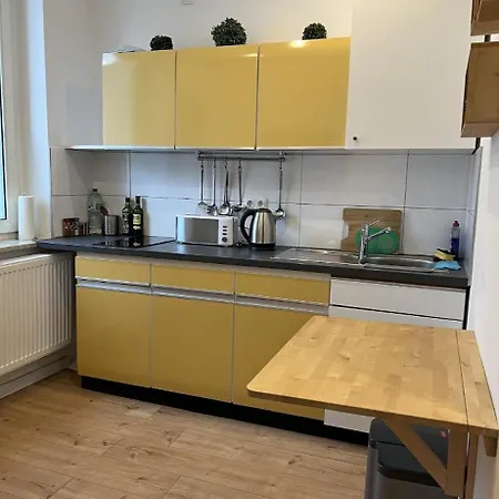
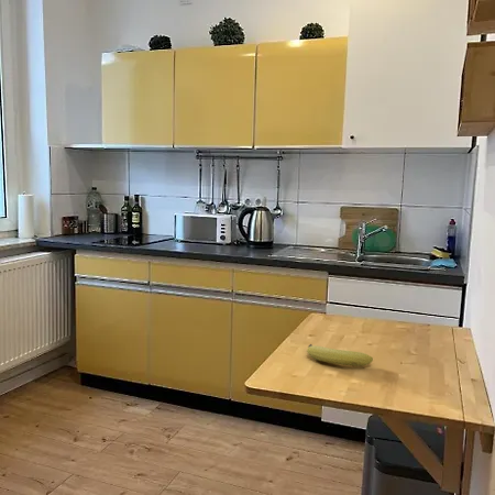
+ fruit (333, 352)
